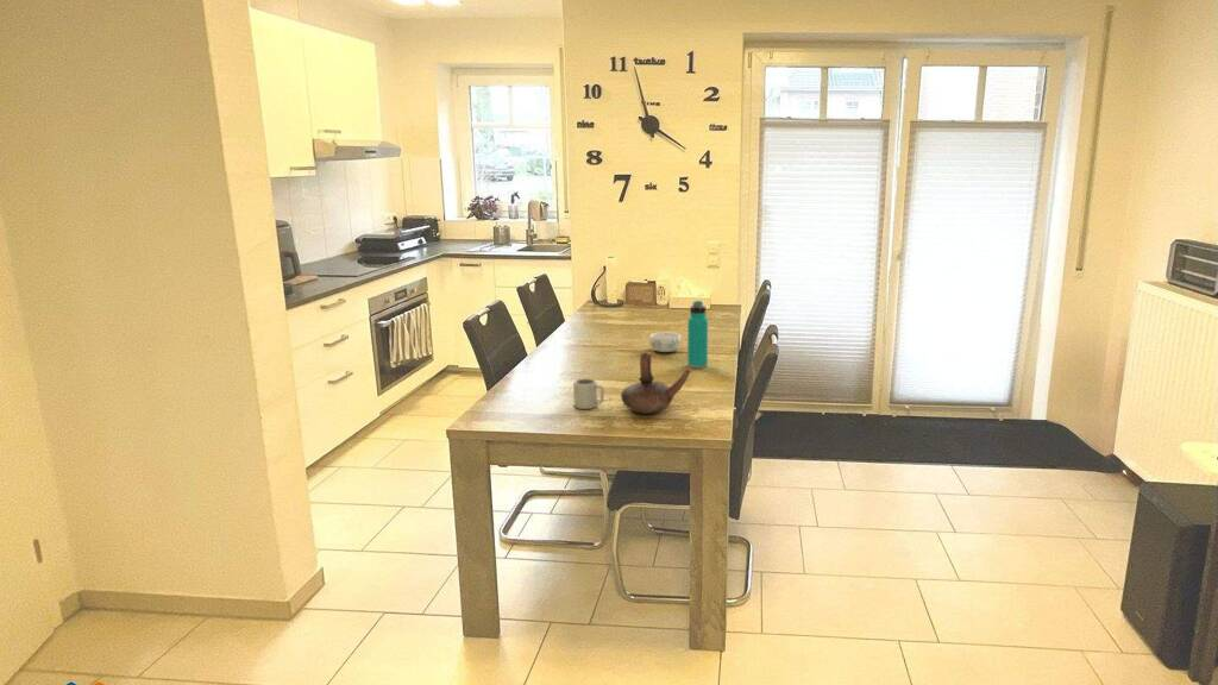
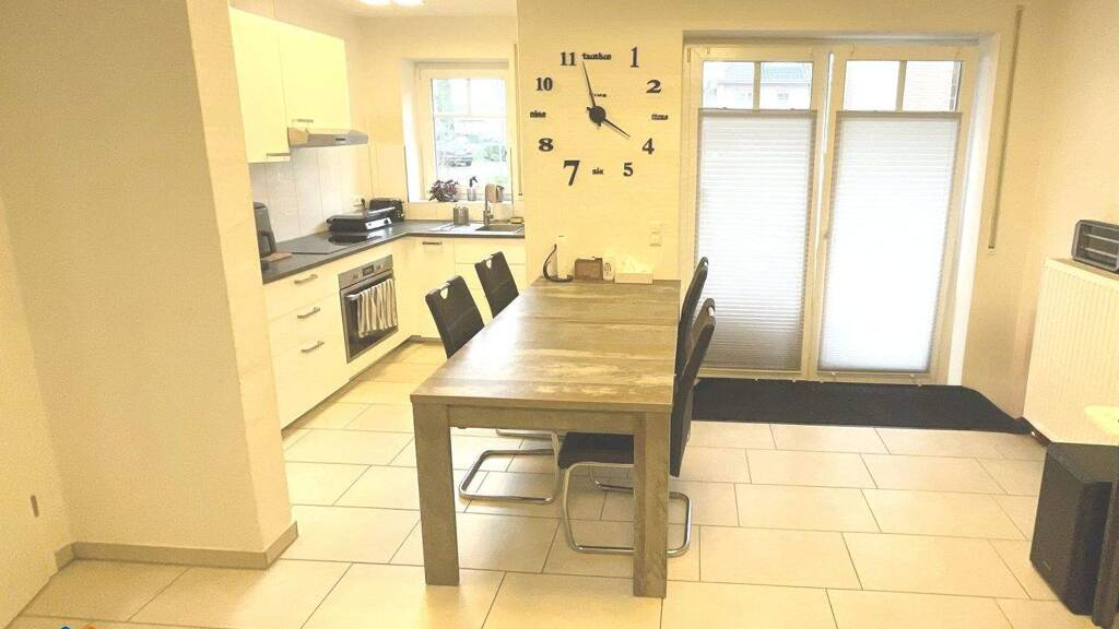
- water bottle (697, 333)
- cup (589, 394)
- teapot (655, 382)
- decorative bowl (666, 342)
